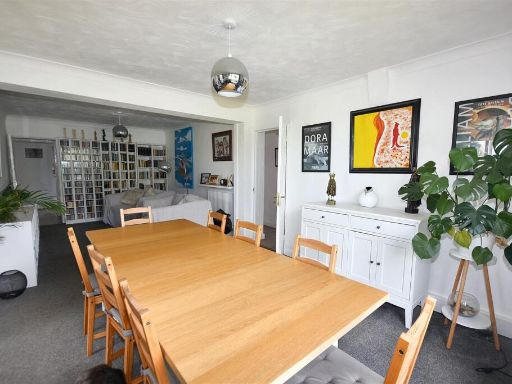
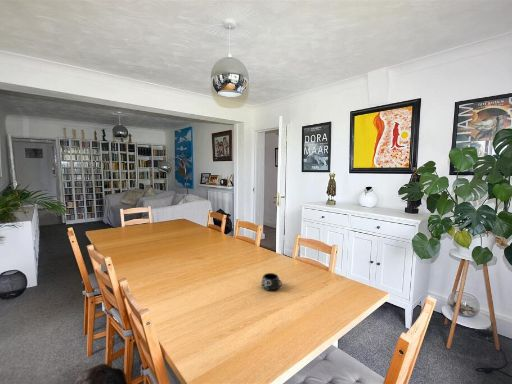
+ mug (272, 282)
